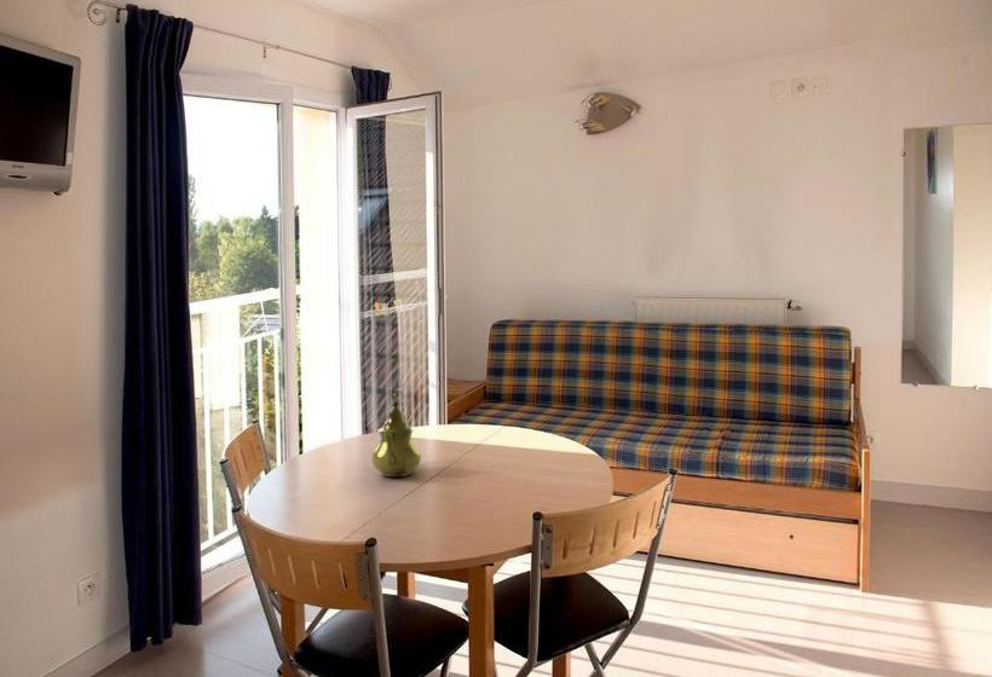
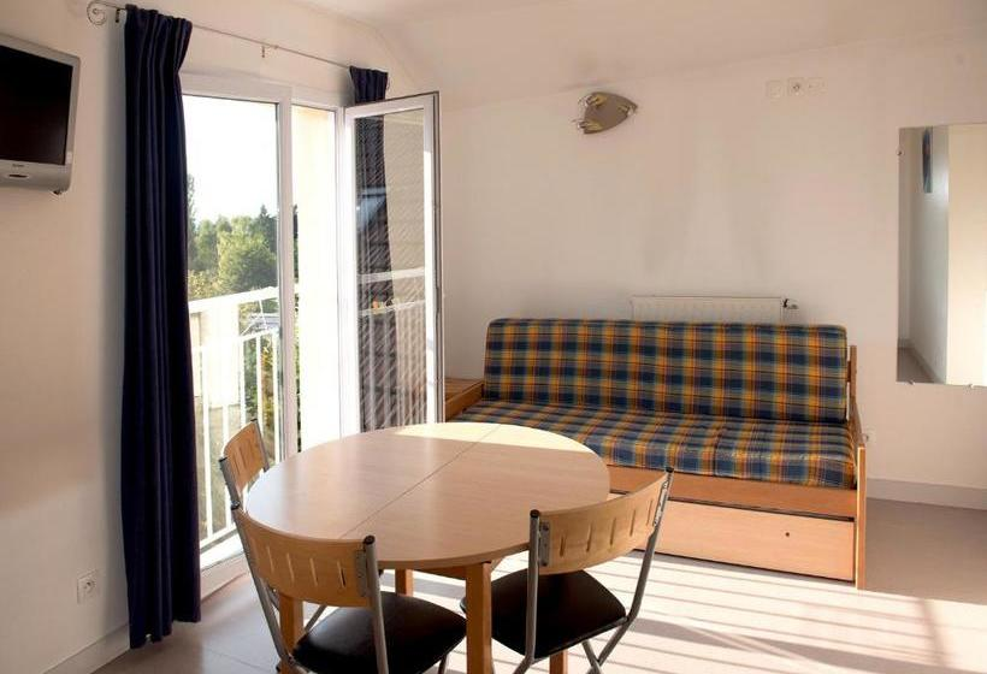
- teapot (396, 433)
